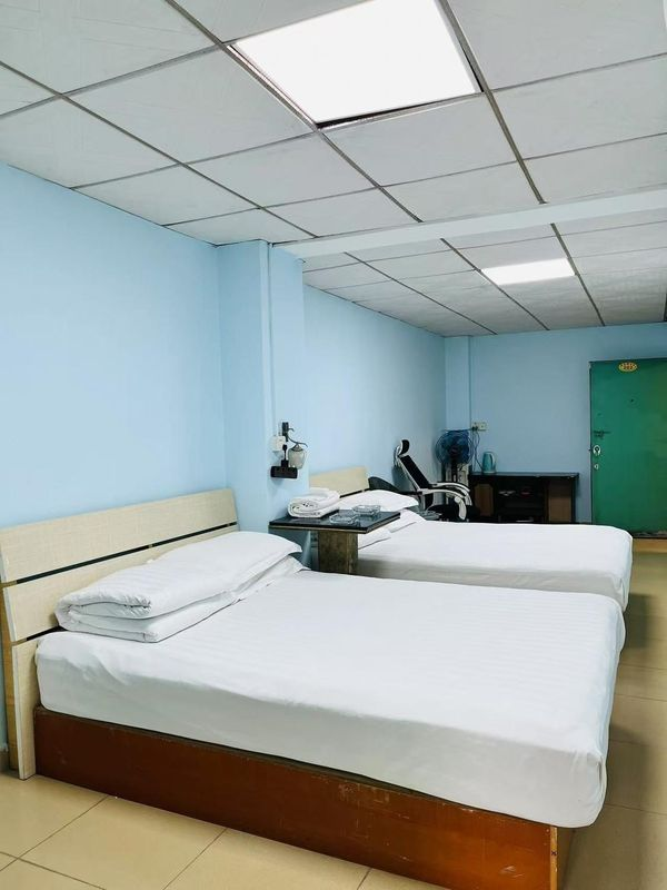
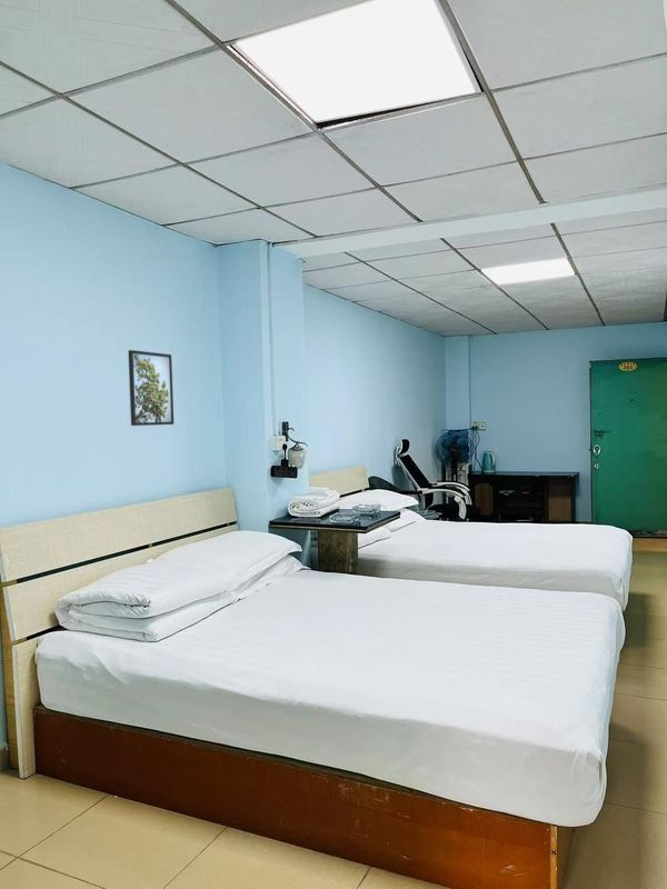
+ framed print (151, 388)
